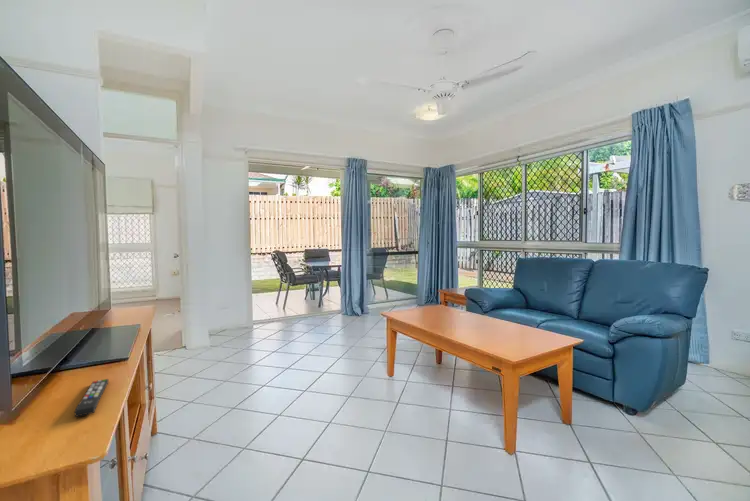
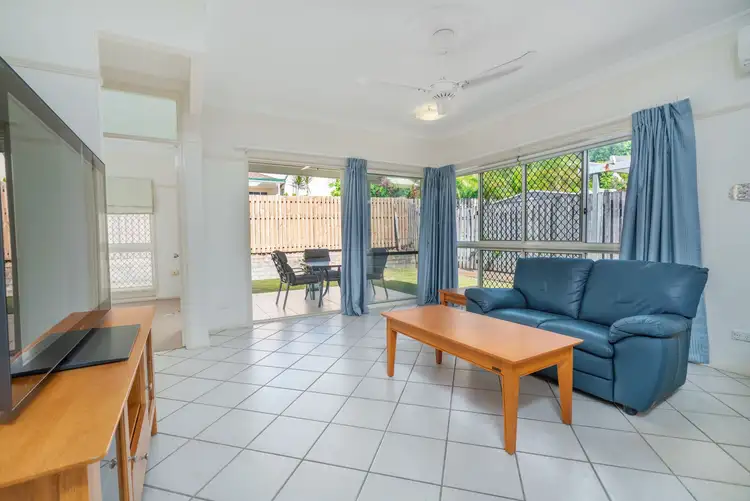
- remote control (93, 394)
